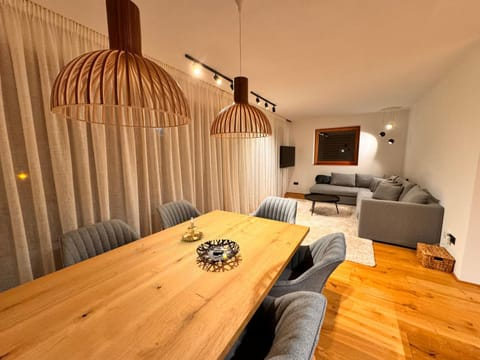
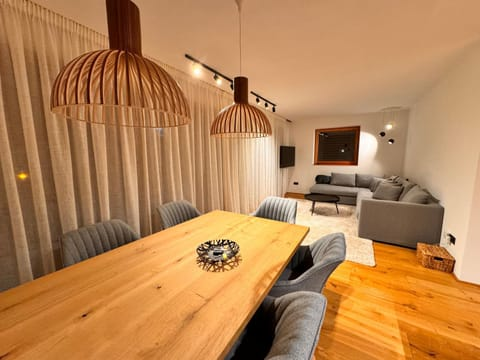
- candle holder (191, 227)
